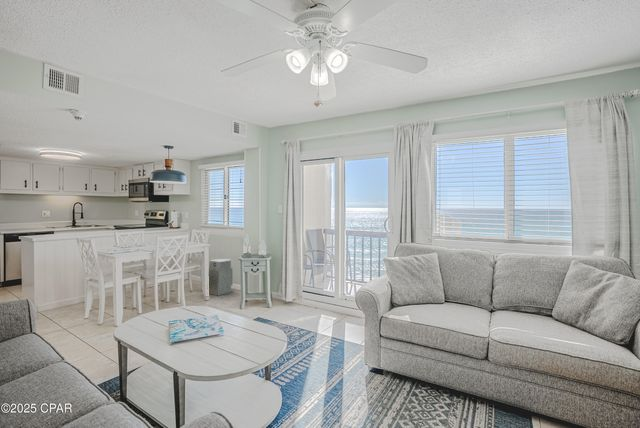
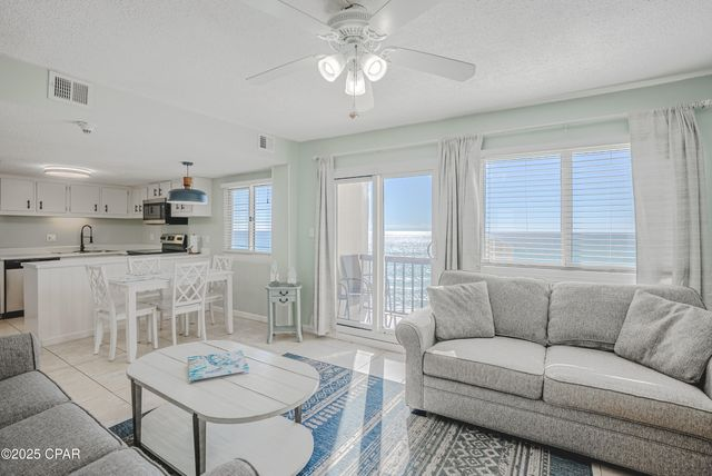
- fan (221, 276)
